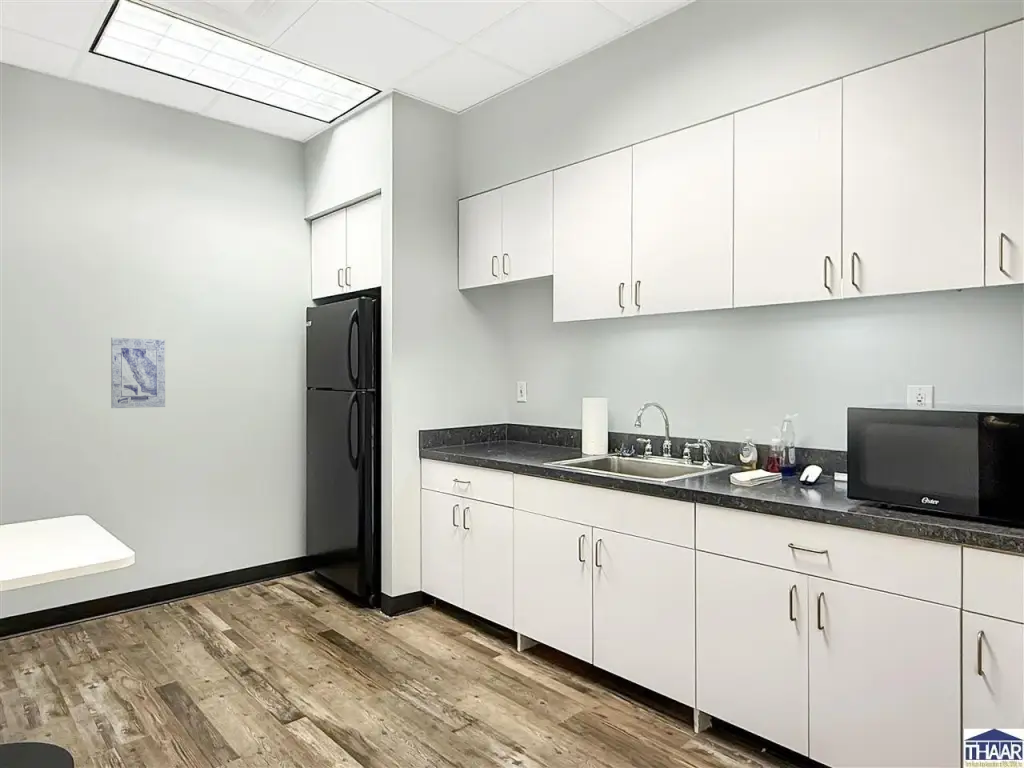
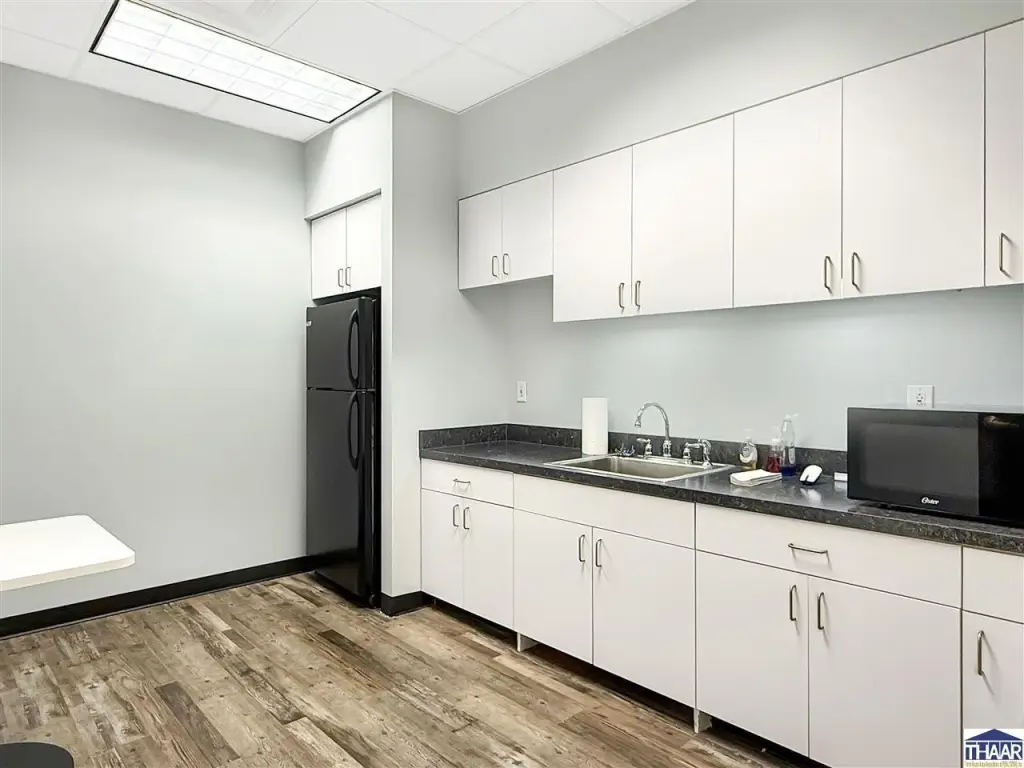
- wall art (138, 373)
